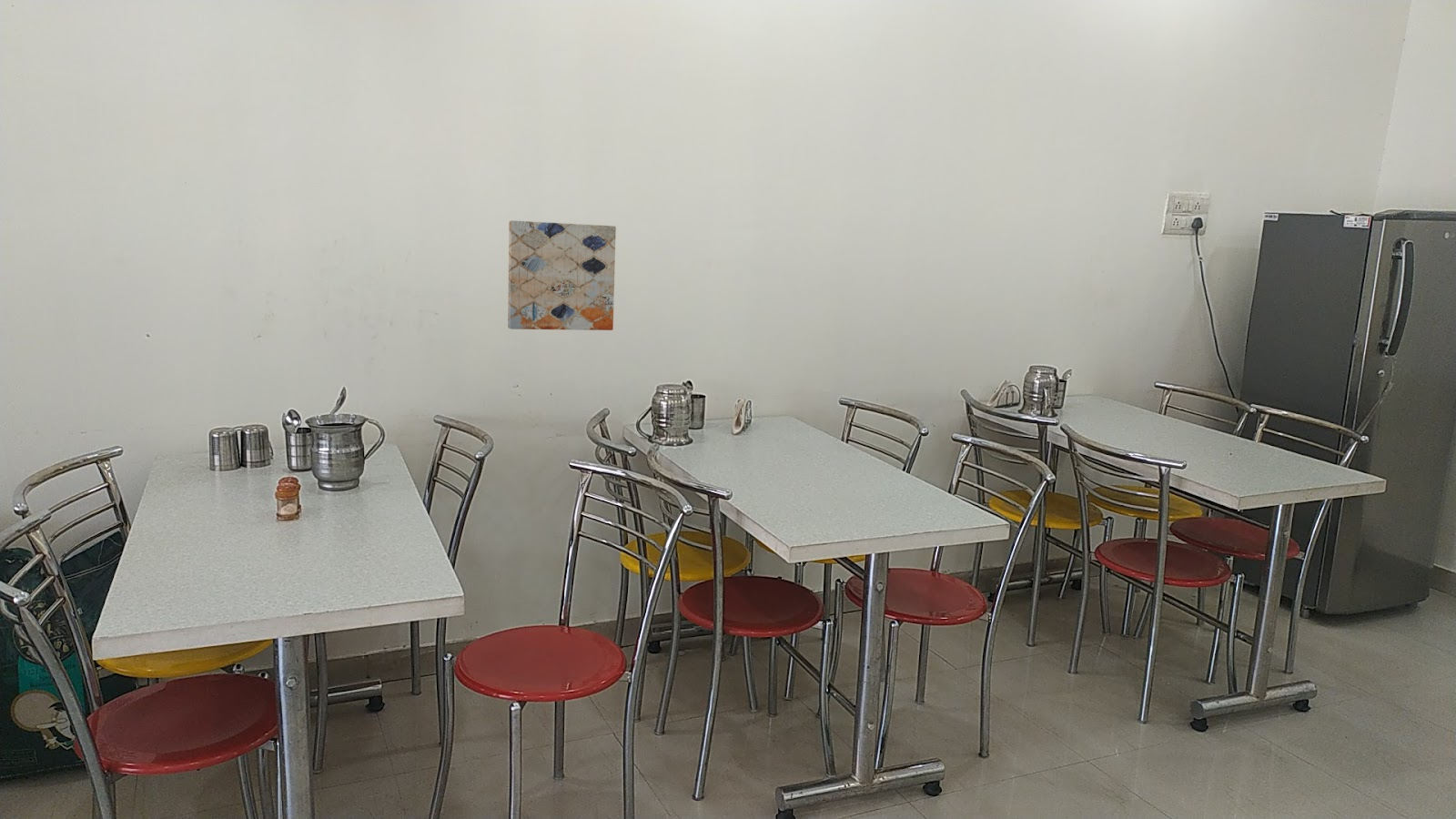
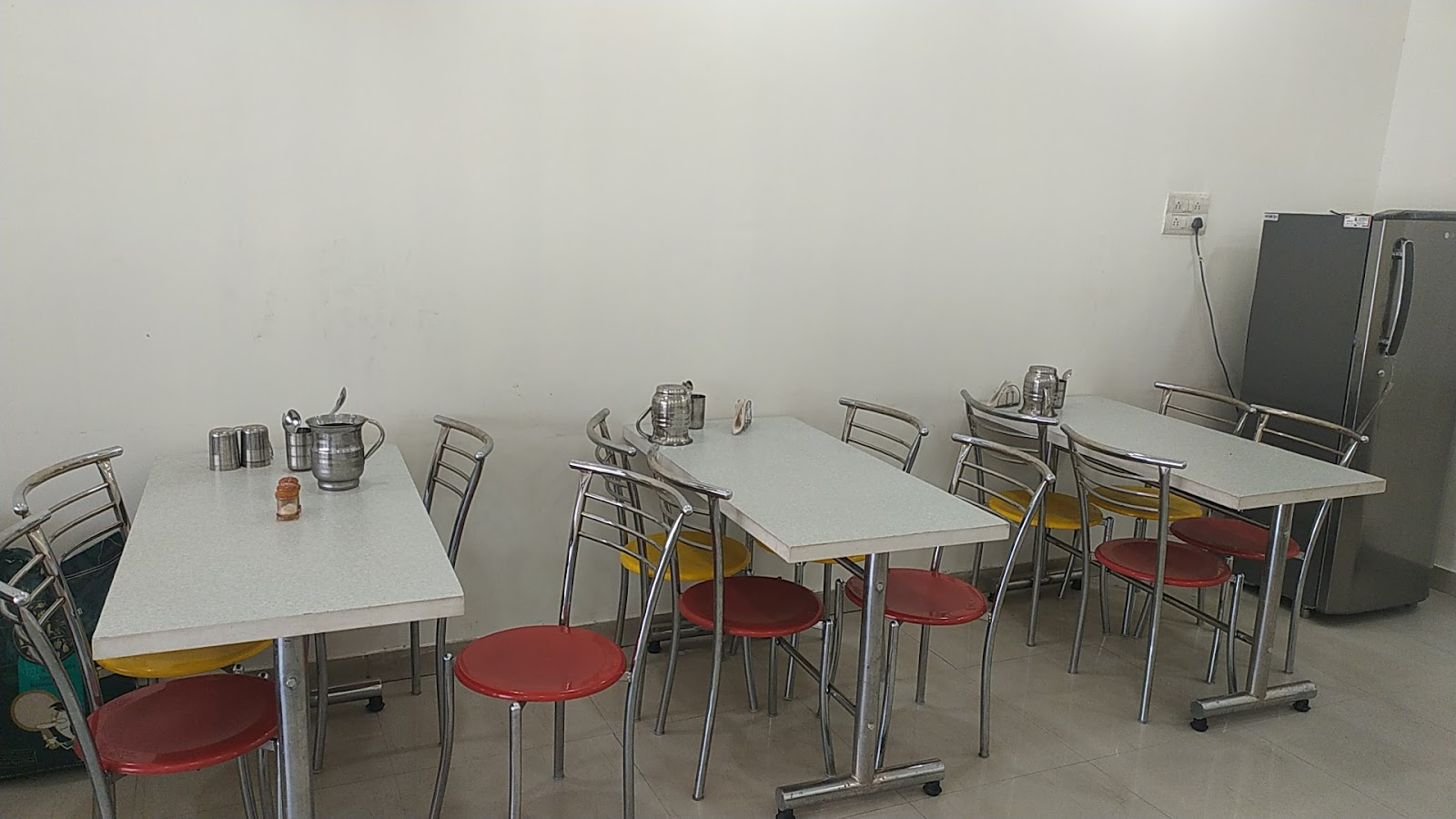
- wall art (561, 277)
